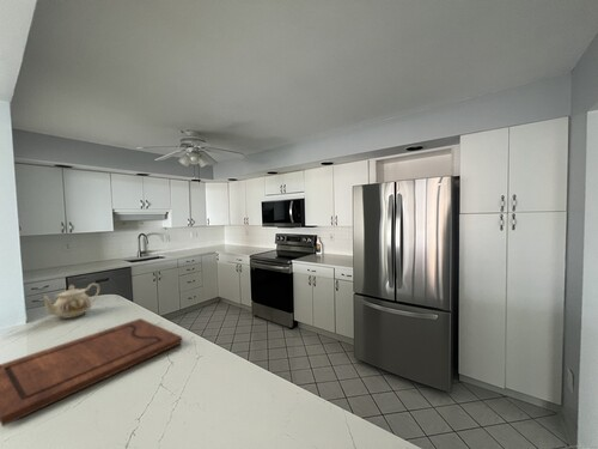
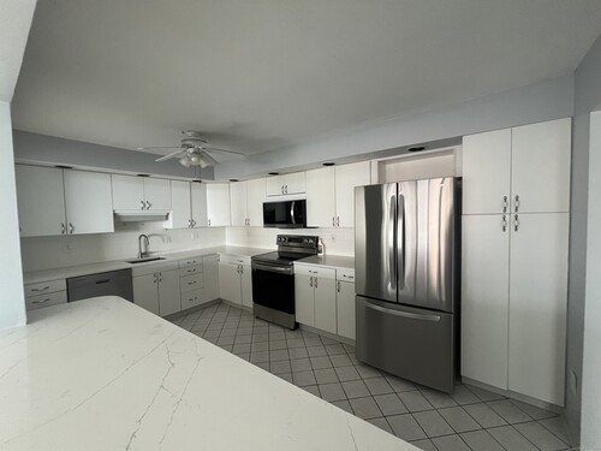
- teapot (72, 299)
- cutting board (93, 354)
